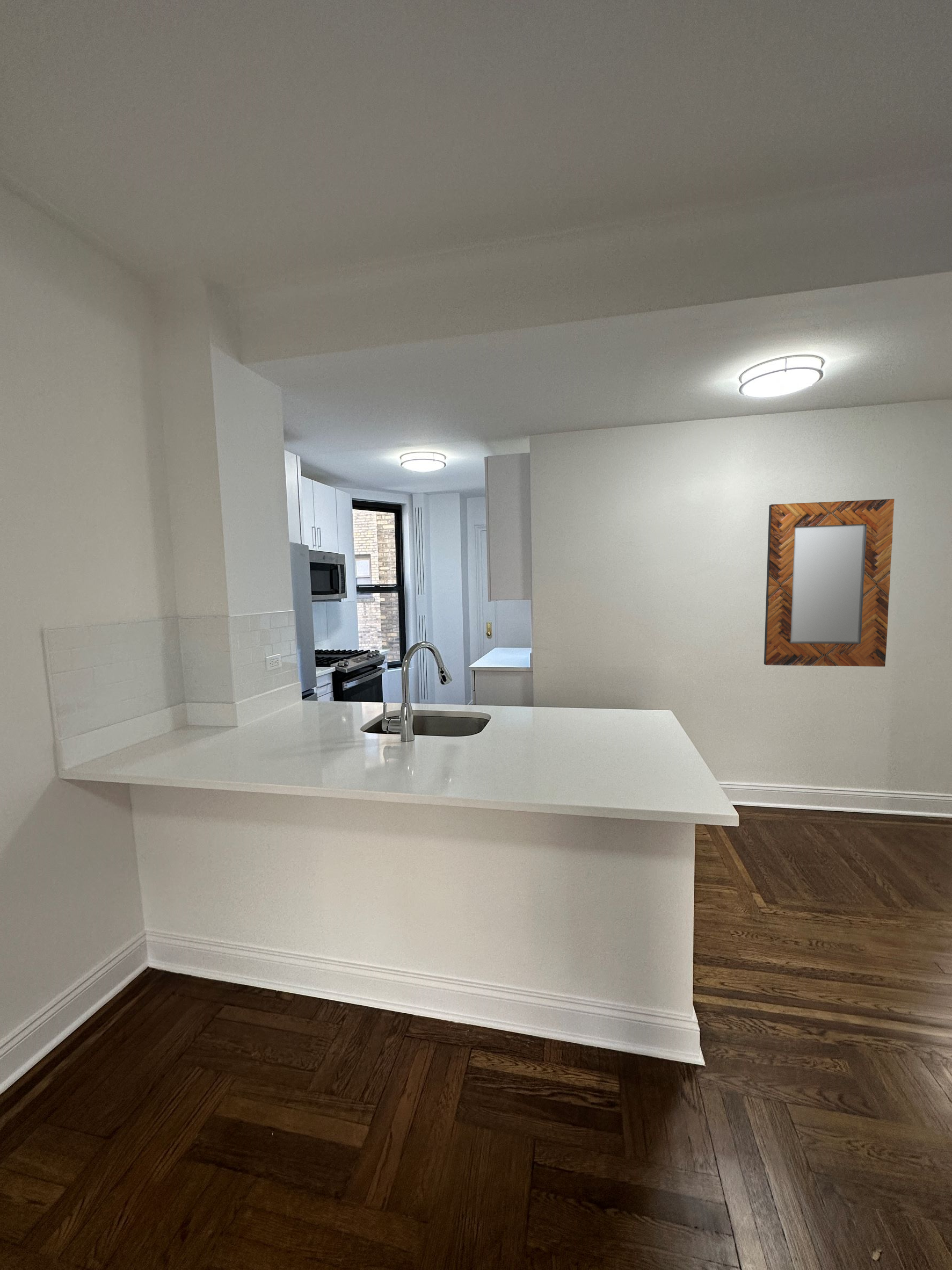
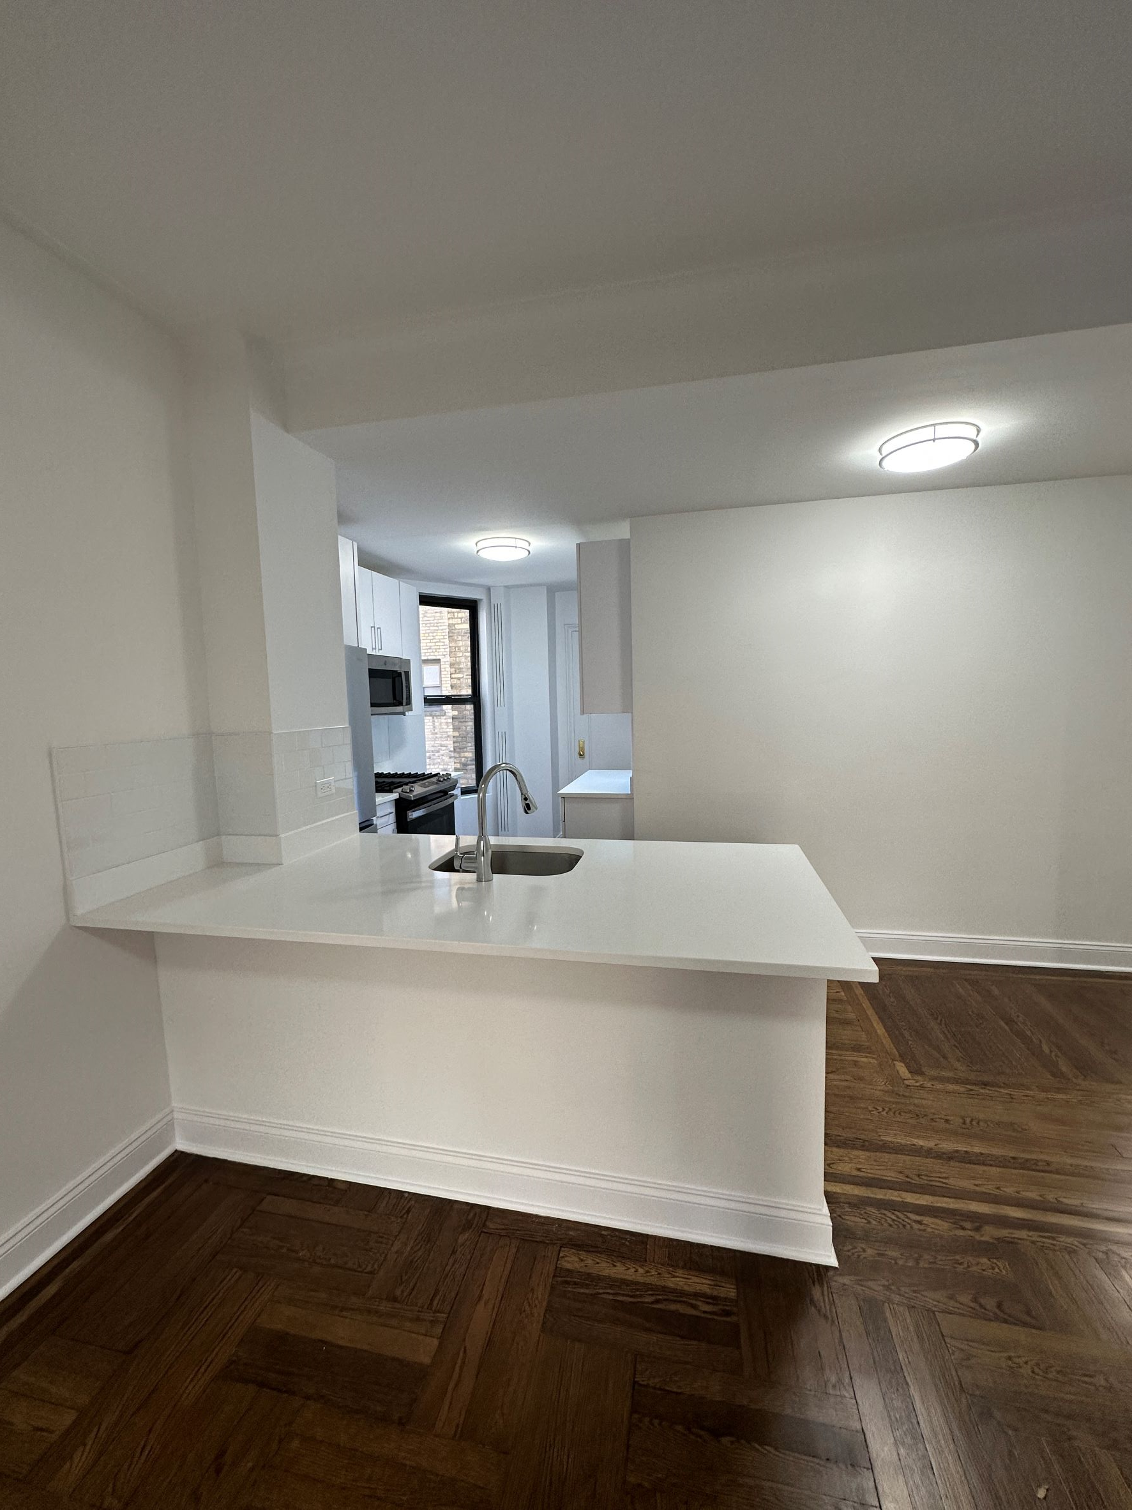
- home mirror (826, 585)
